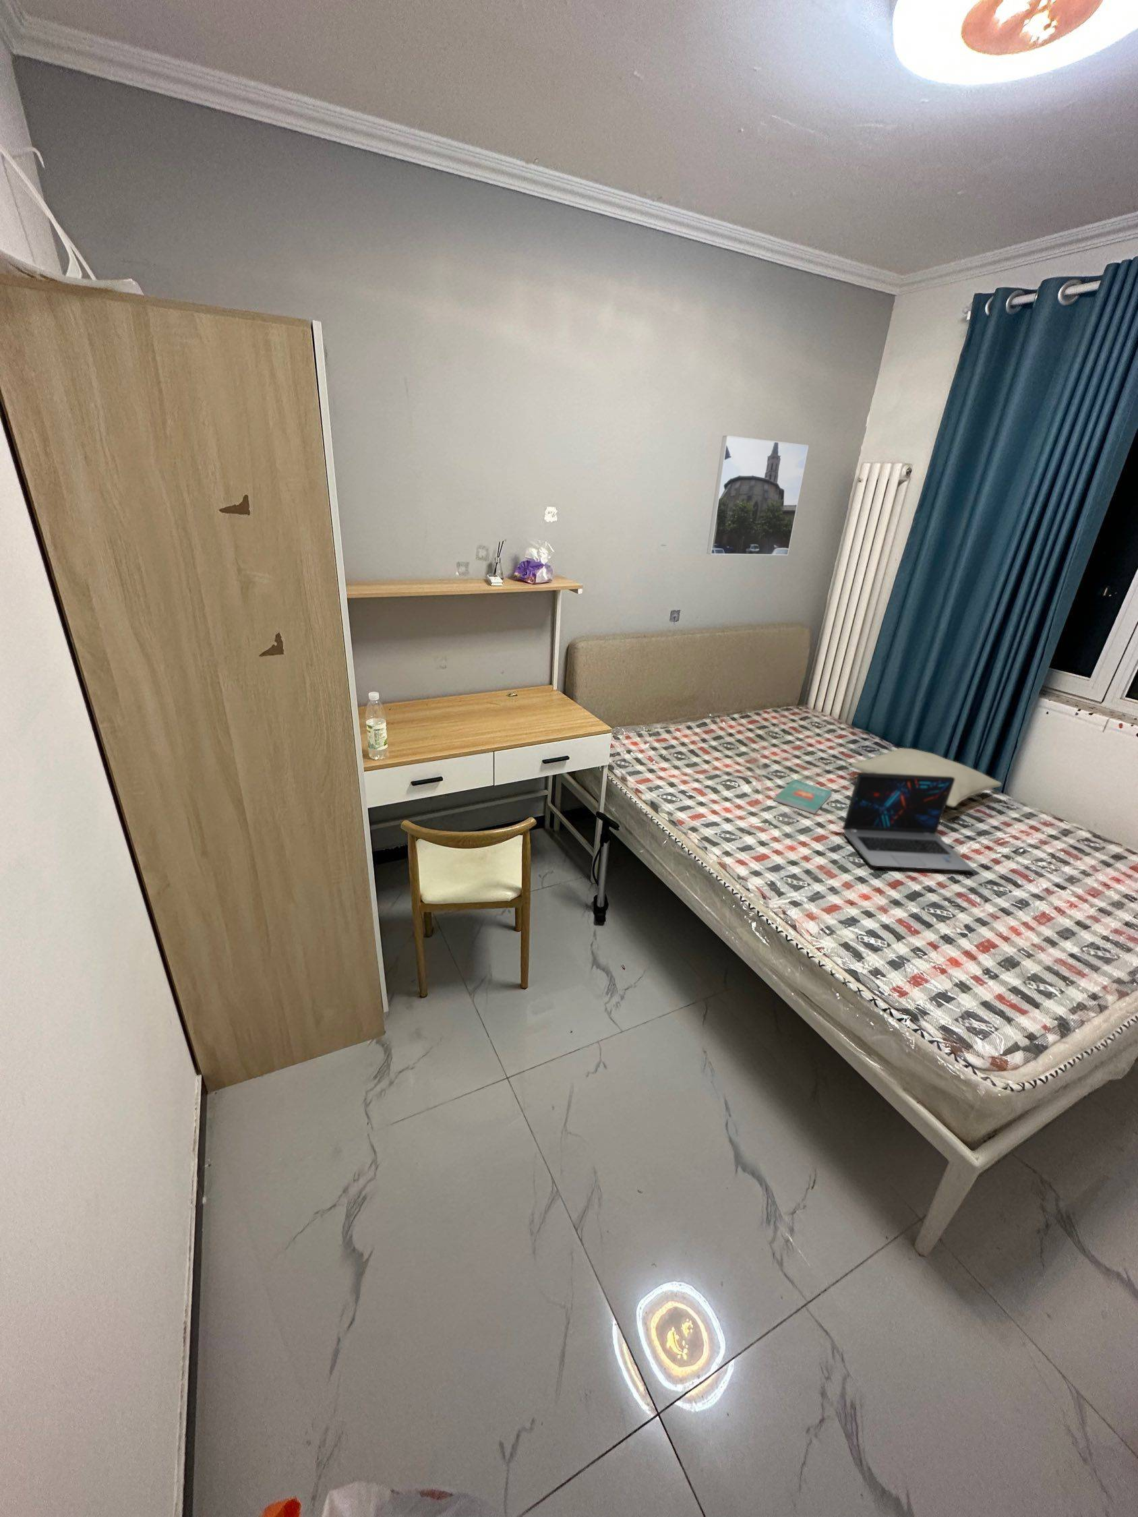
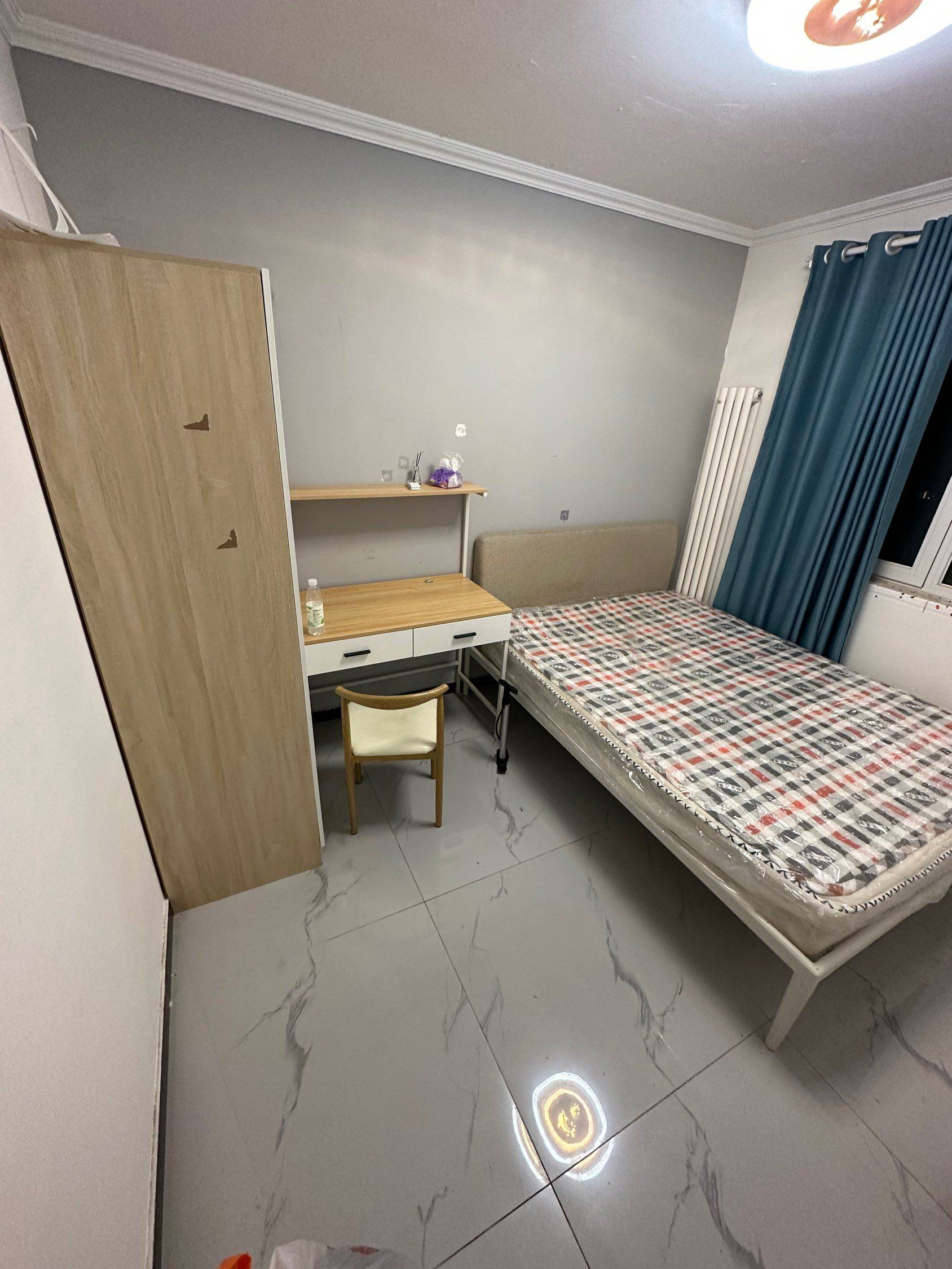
- pillow (924, 773)
- laptop (913, 821)
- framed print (757, 500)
- book (803, 796)
